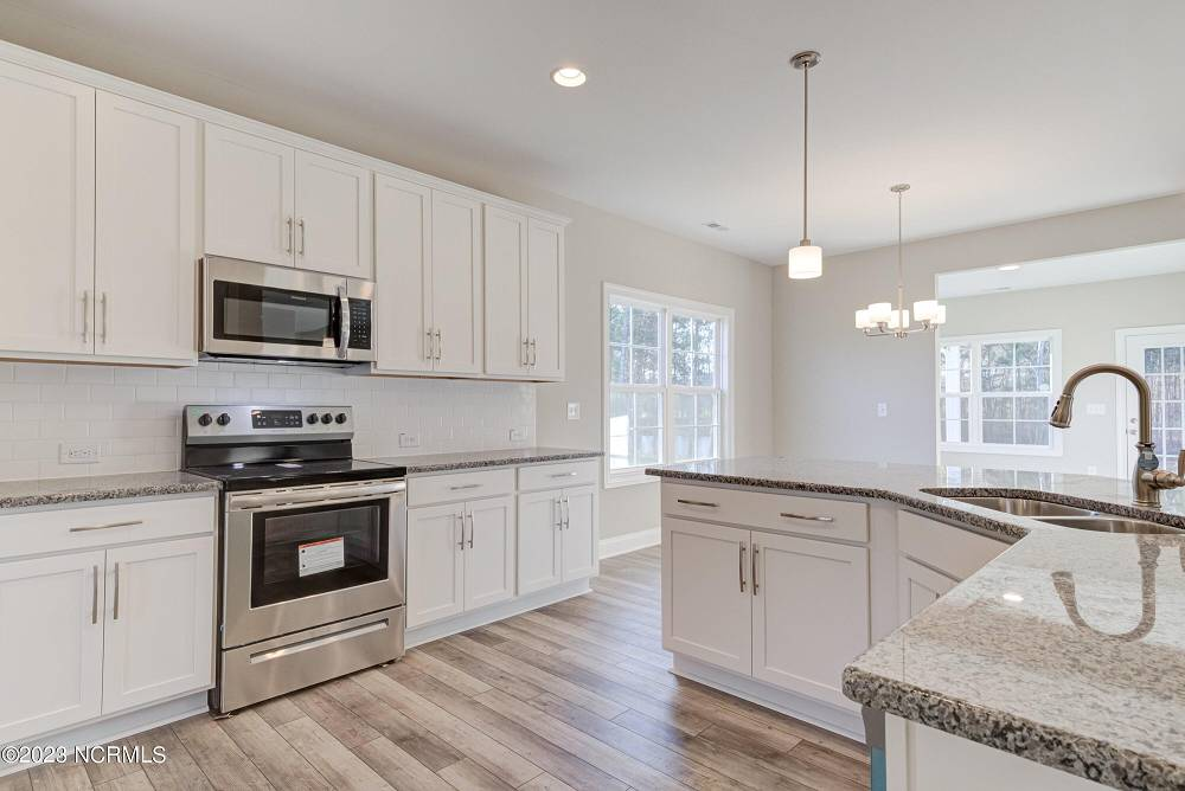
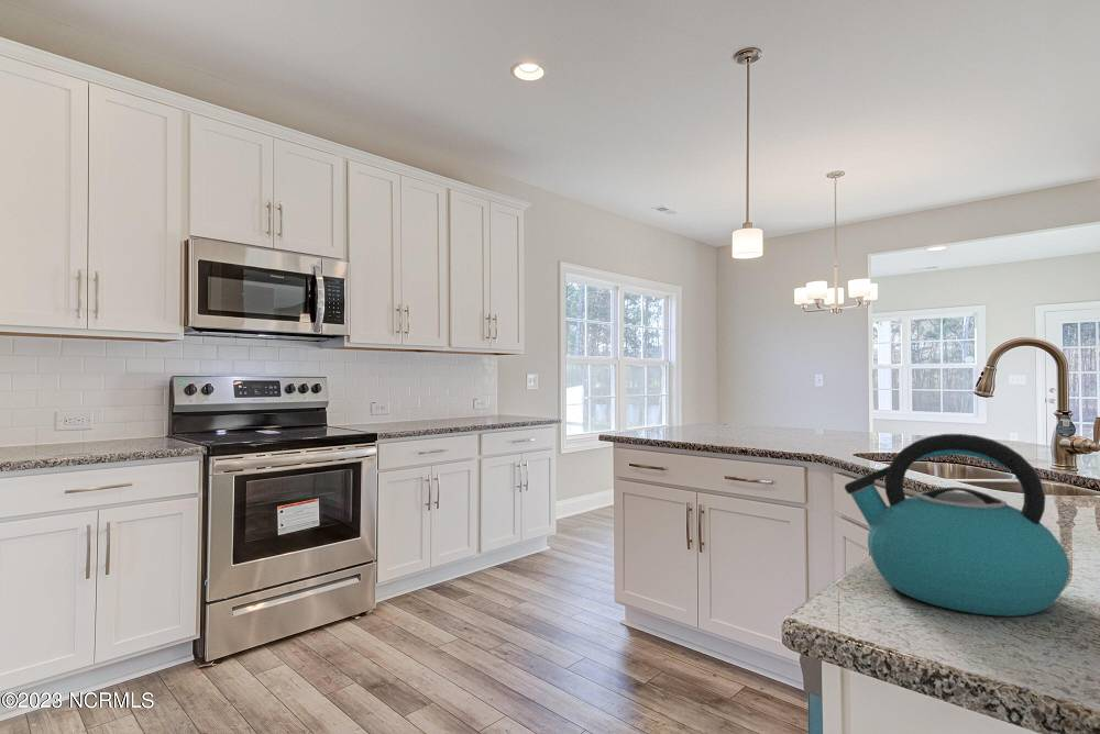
+ kettle (945, 510)
